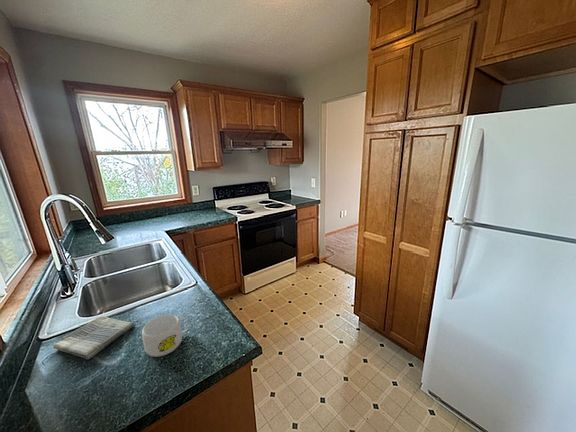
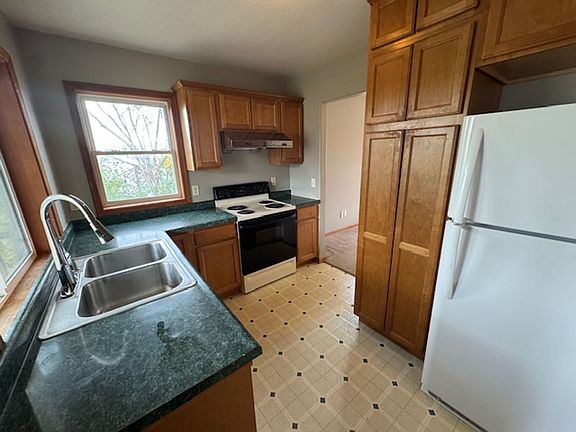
- dish towel (95, 333)
- mug (163, 334)
